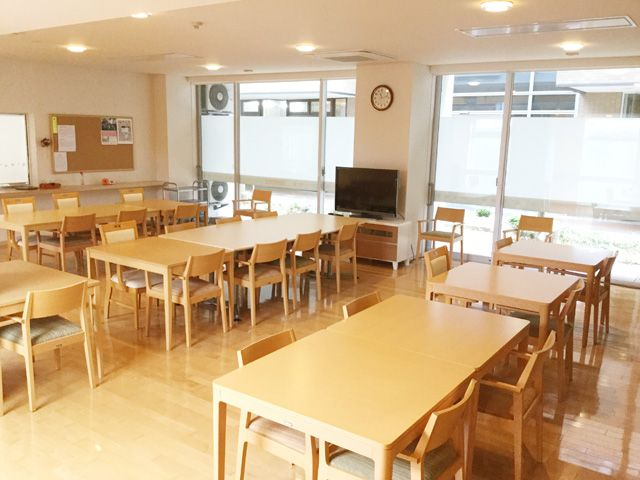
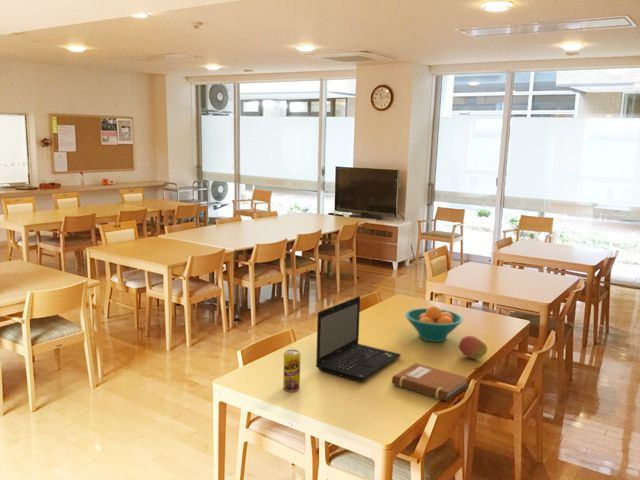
+ notebook (428, 380)
+ fruit (472, 347)
+ beverage can (291, 370)
+ fruit bowl (433, 322)
+ laptop (358, 336)
